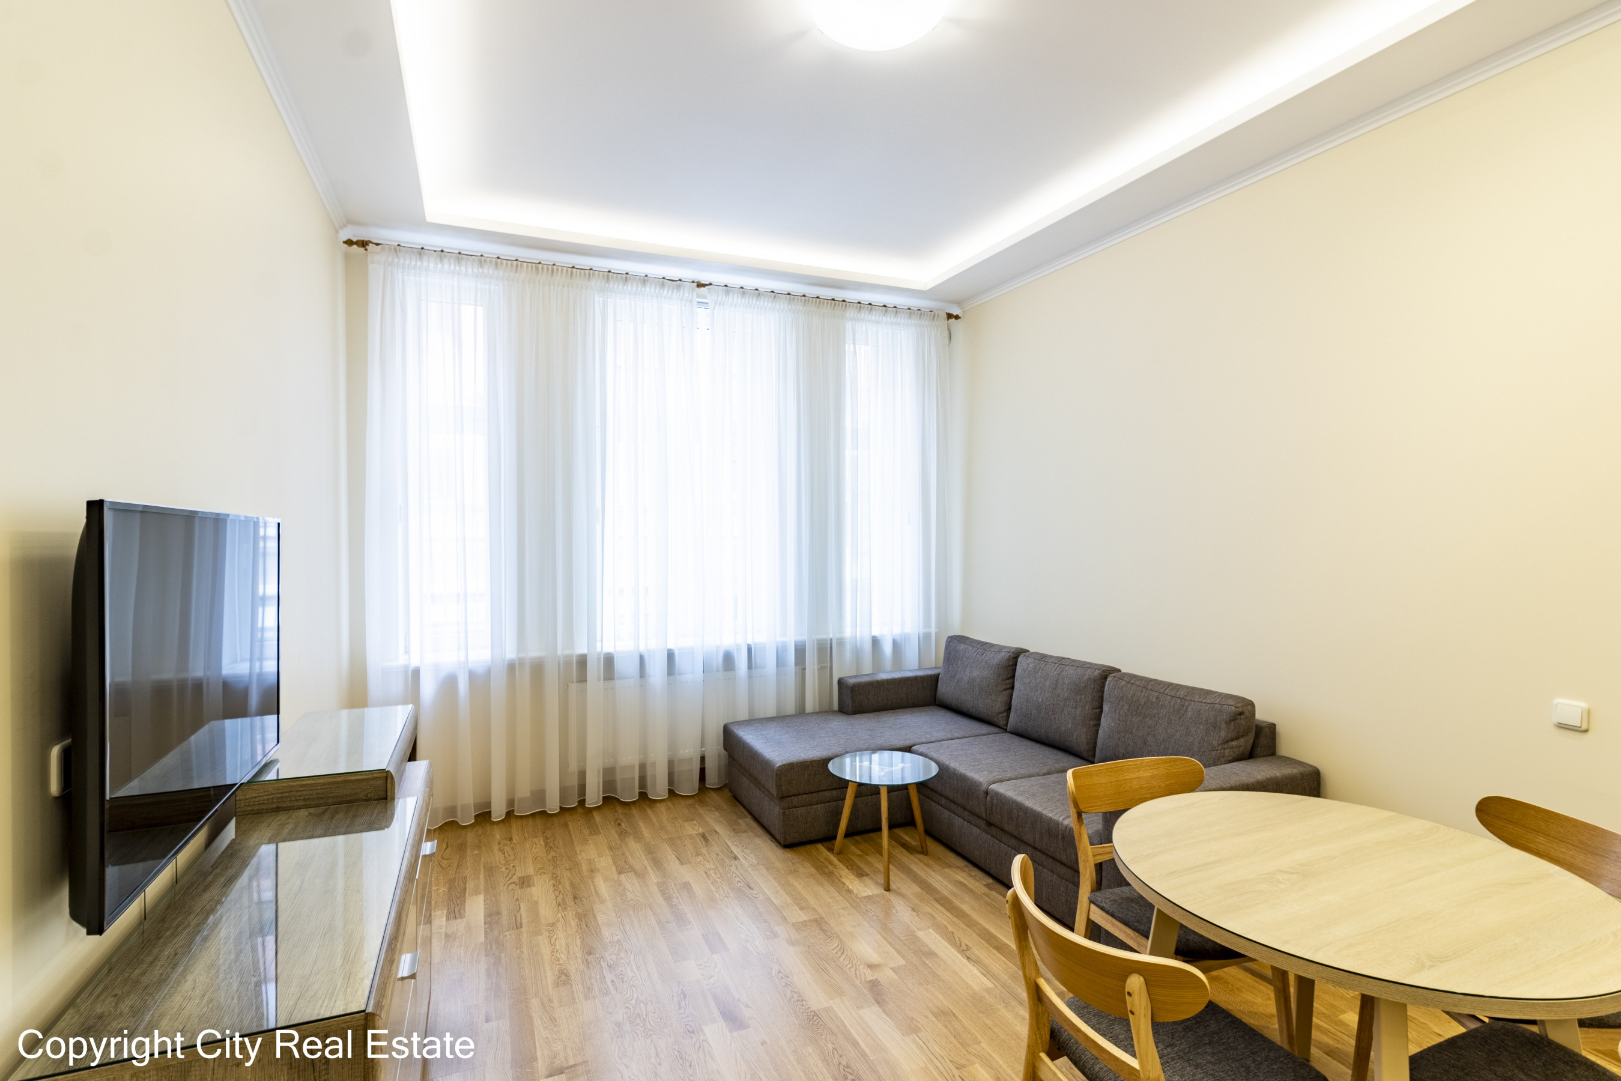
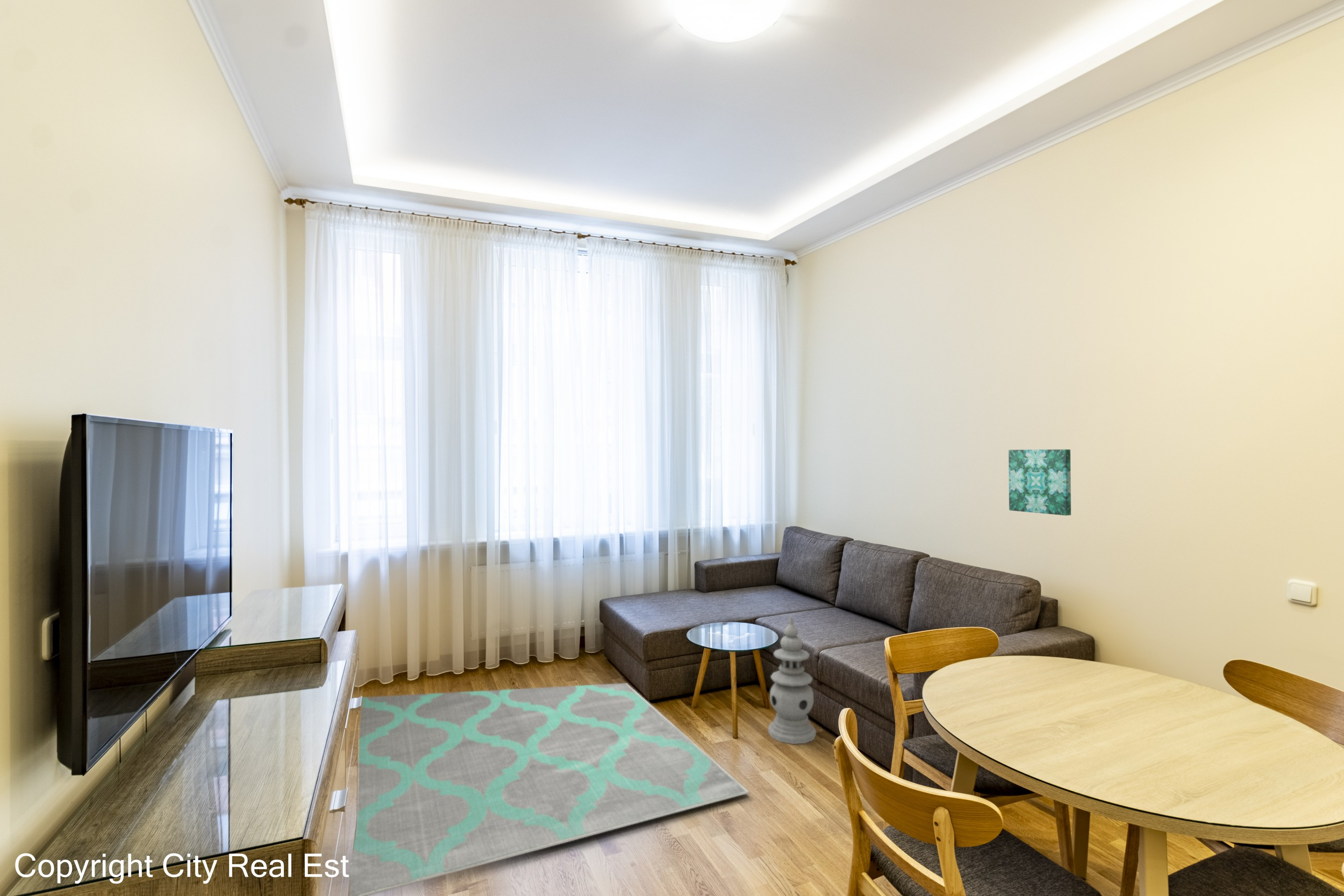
+ lantern (791, 675)
+ wall art (1038, 481)
+ rug (512, 723)
